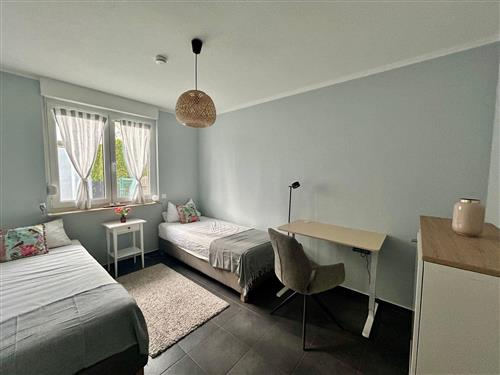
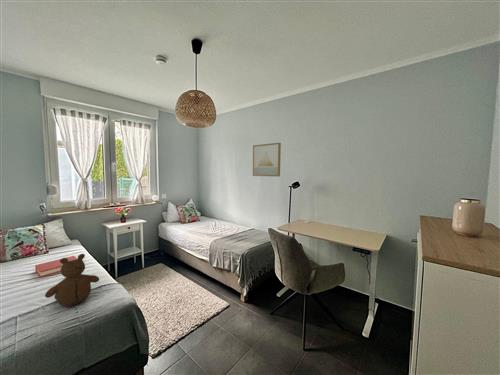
+ hardback book (58, 265)
+ teddy bear (72, 277)
+ wall art (266, 160)
